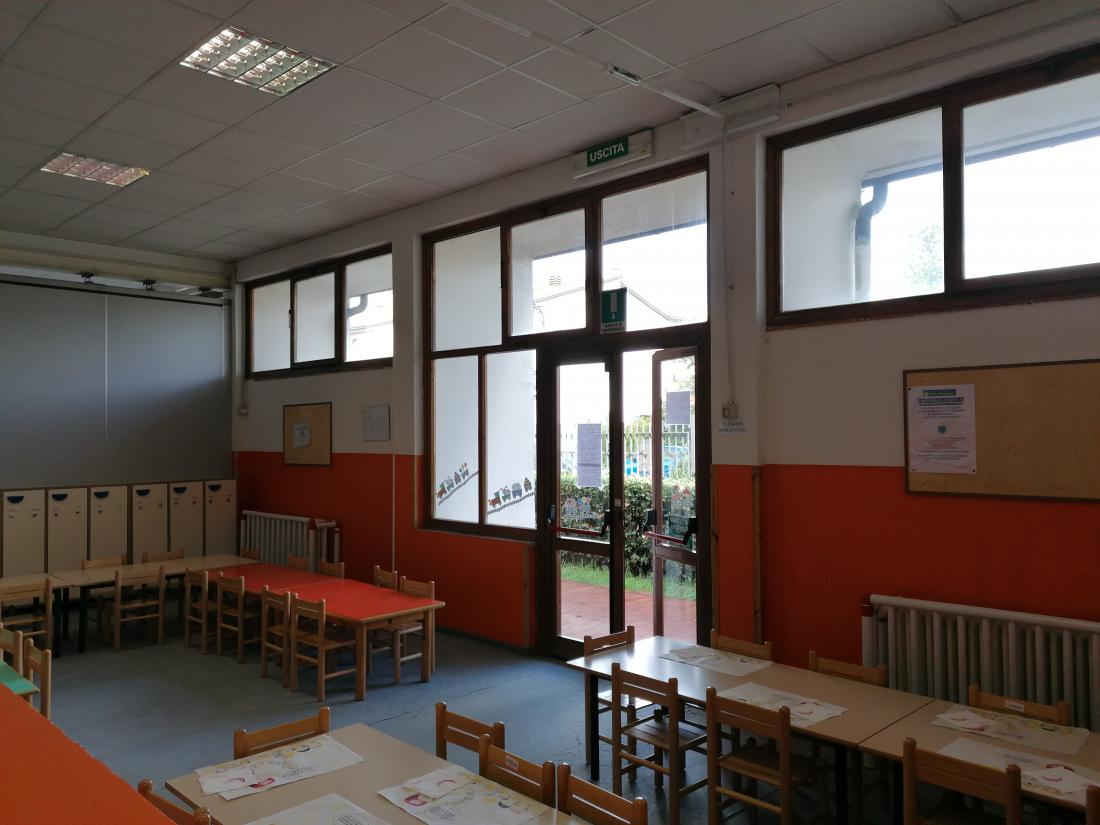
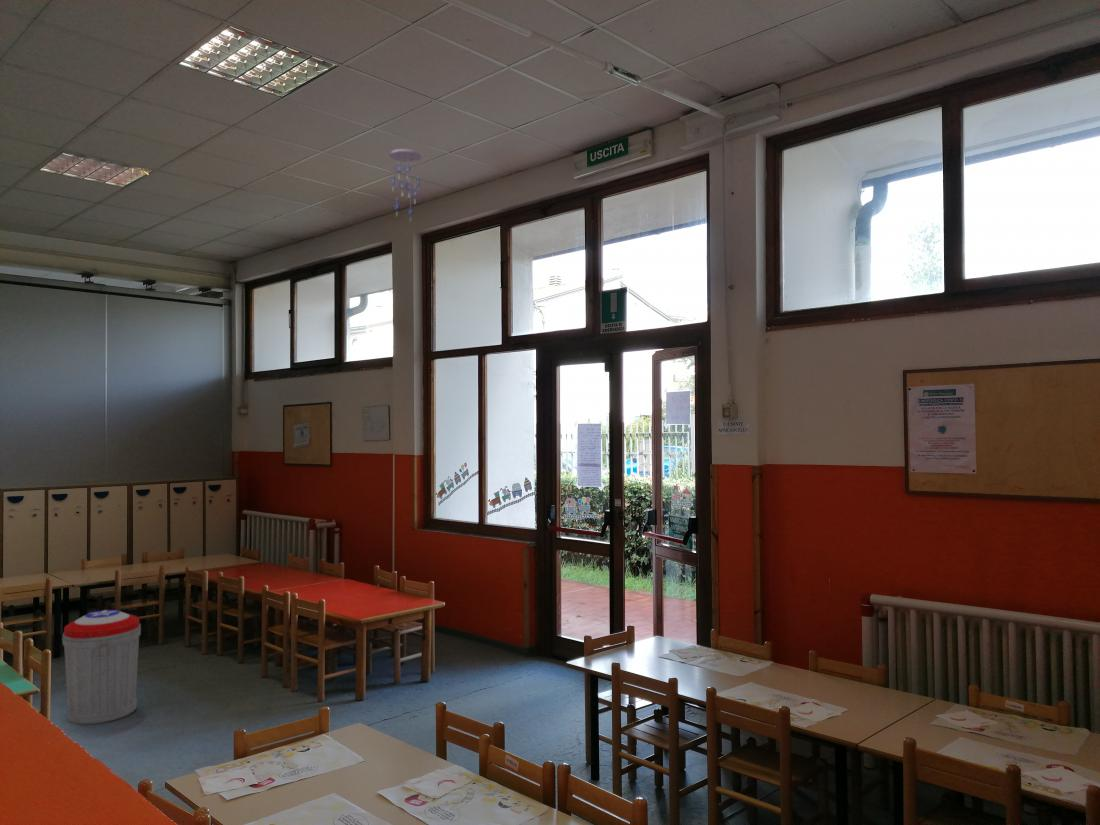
+ ceiling mobile (405, 187)
+ trash can (102, 663)
